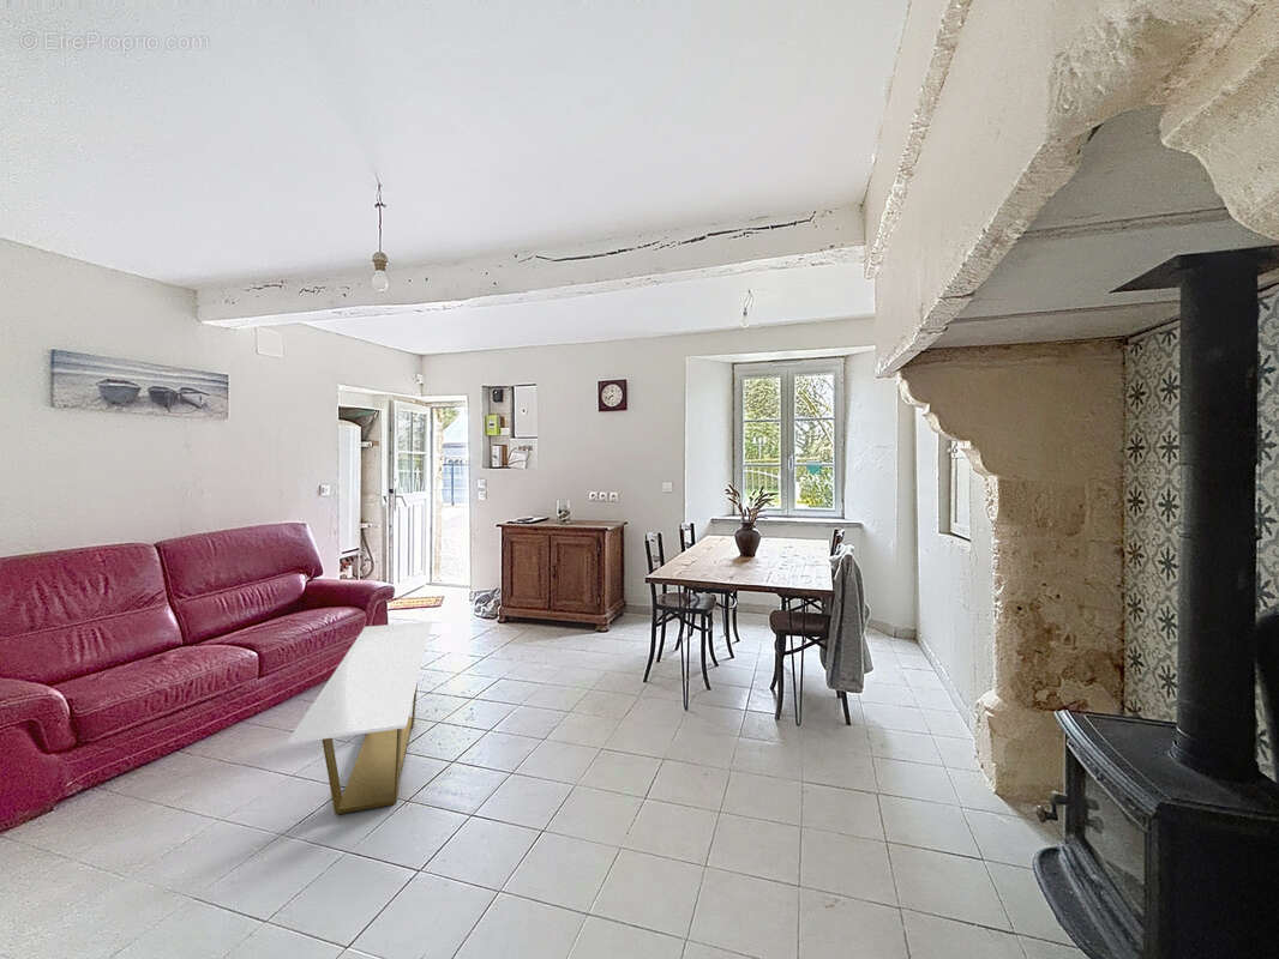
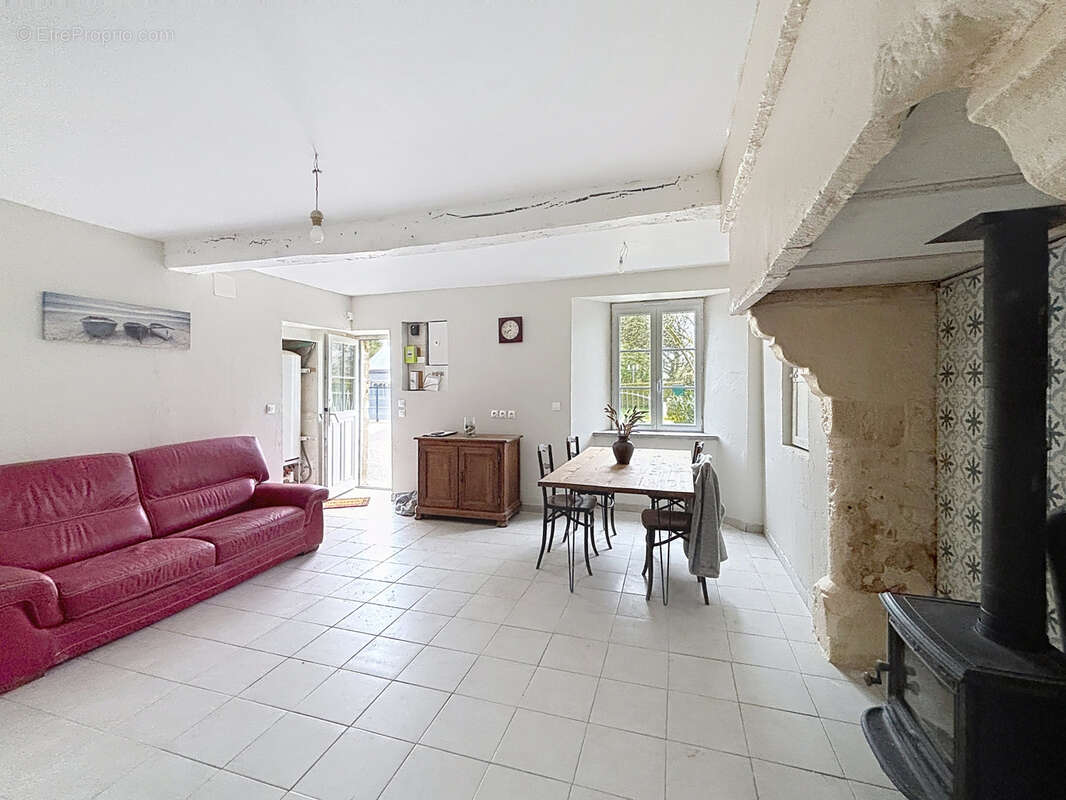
- coffee table (380, 712)
